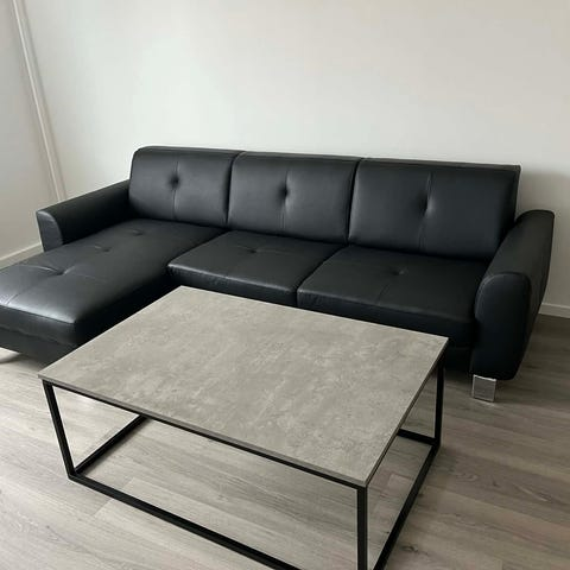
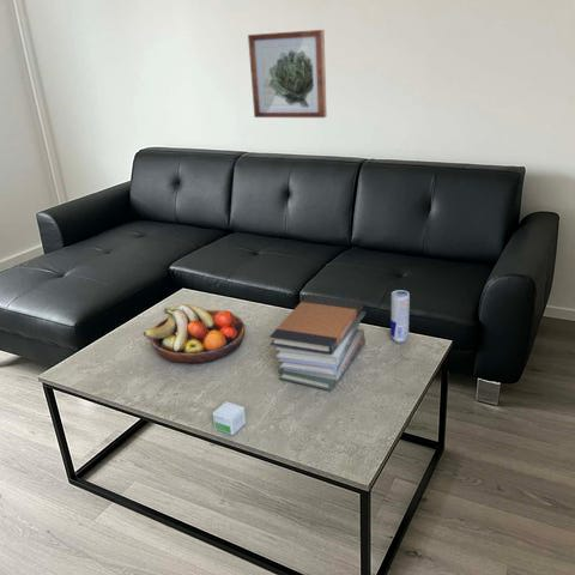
+ small box (229, 417)
+ beverage can (399, 316)
+ wall art (286, 75)
+ fruit bowl (196, 327)
+ book stack (320, 340)
